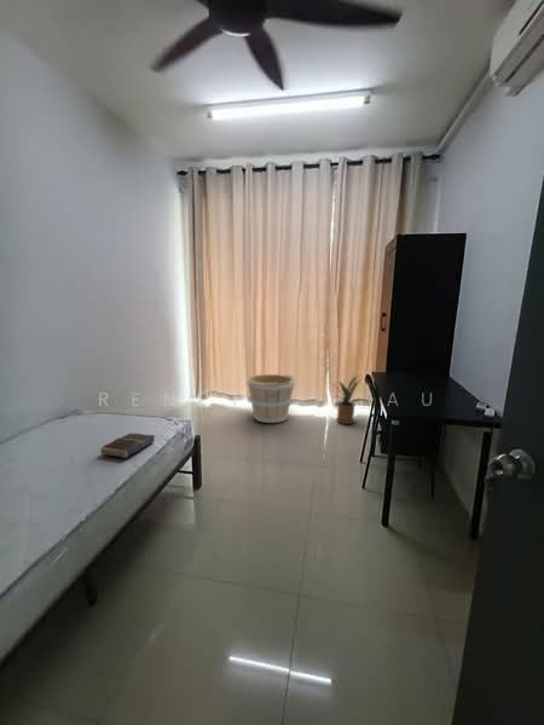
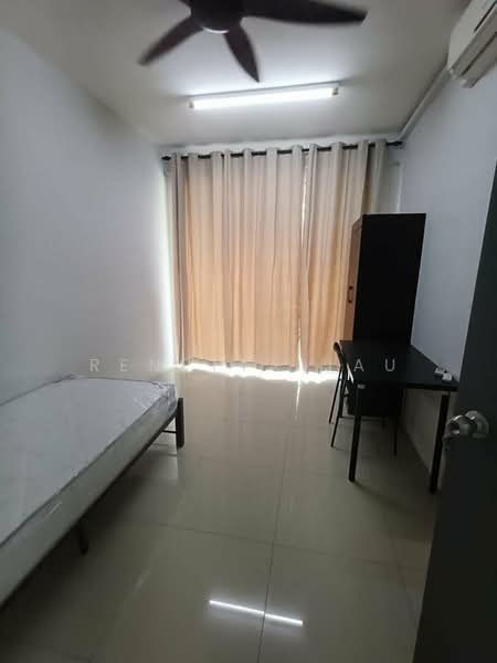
- wooden bucket (271, 396)
- book (128, 443)
- house plant (345, 398)
